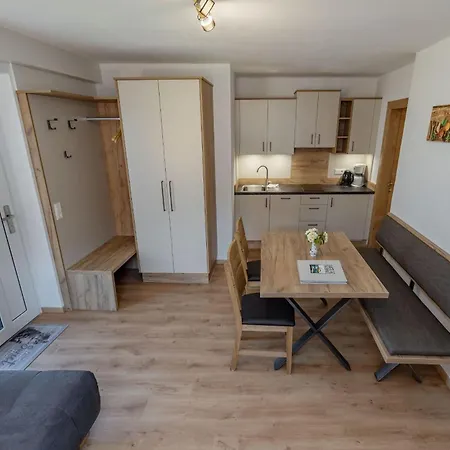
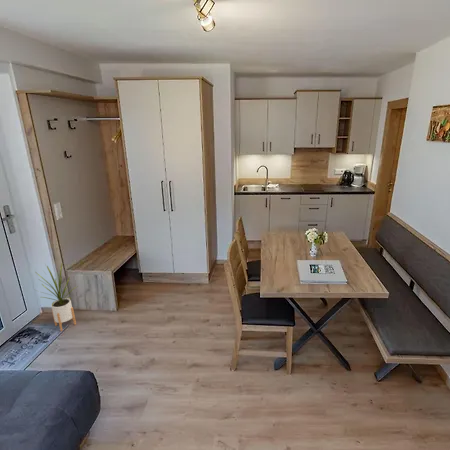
+ house plant (60, 295)
